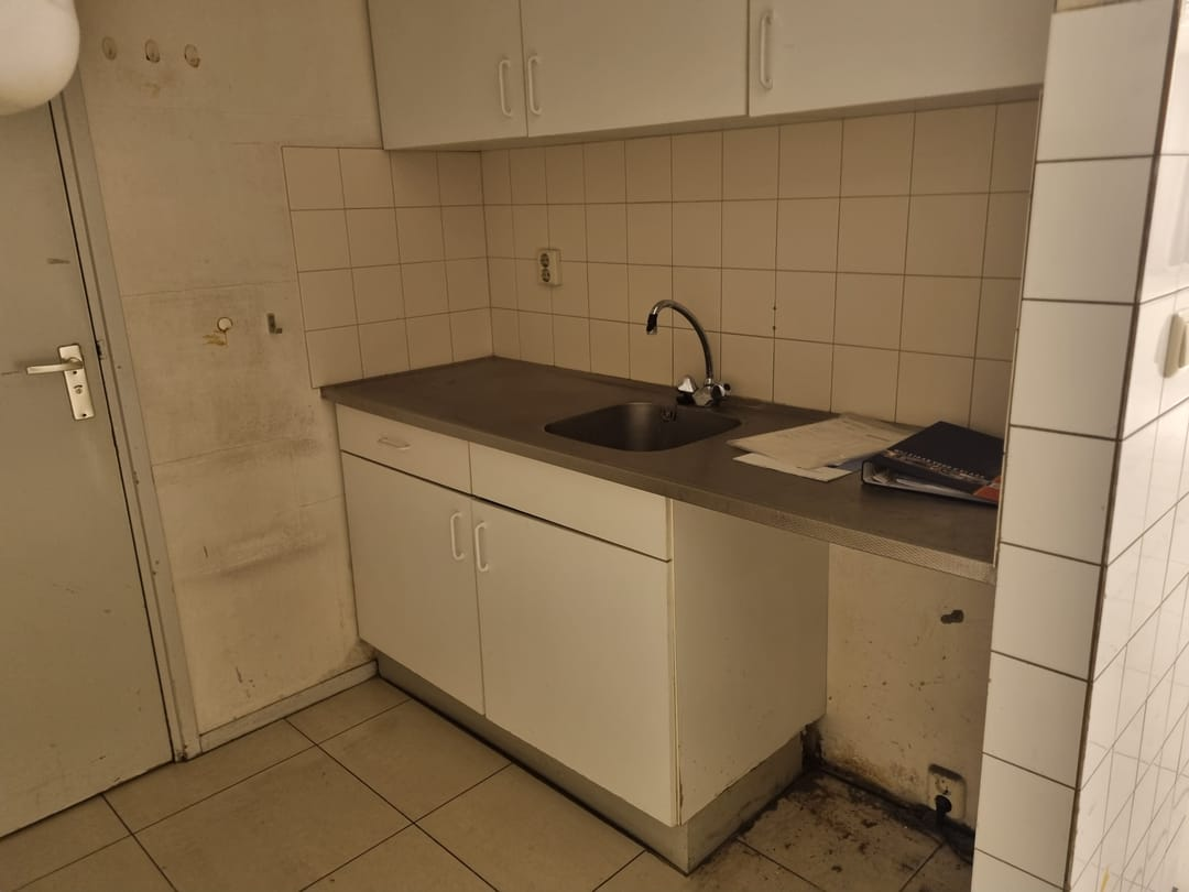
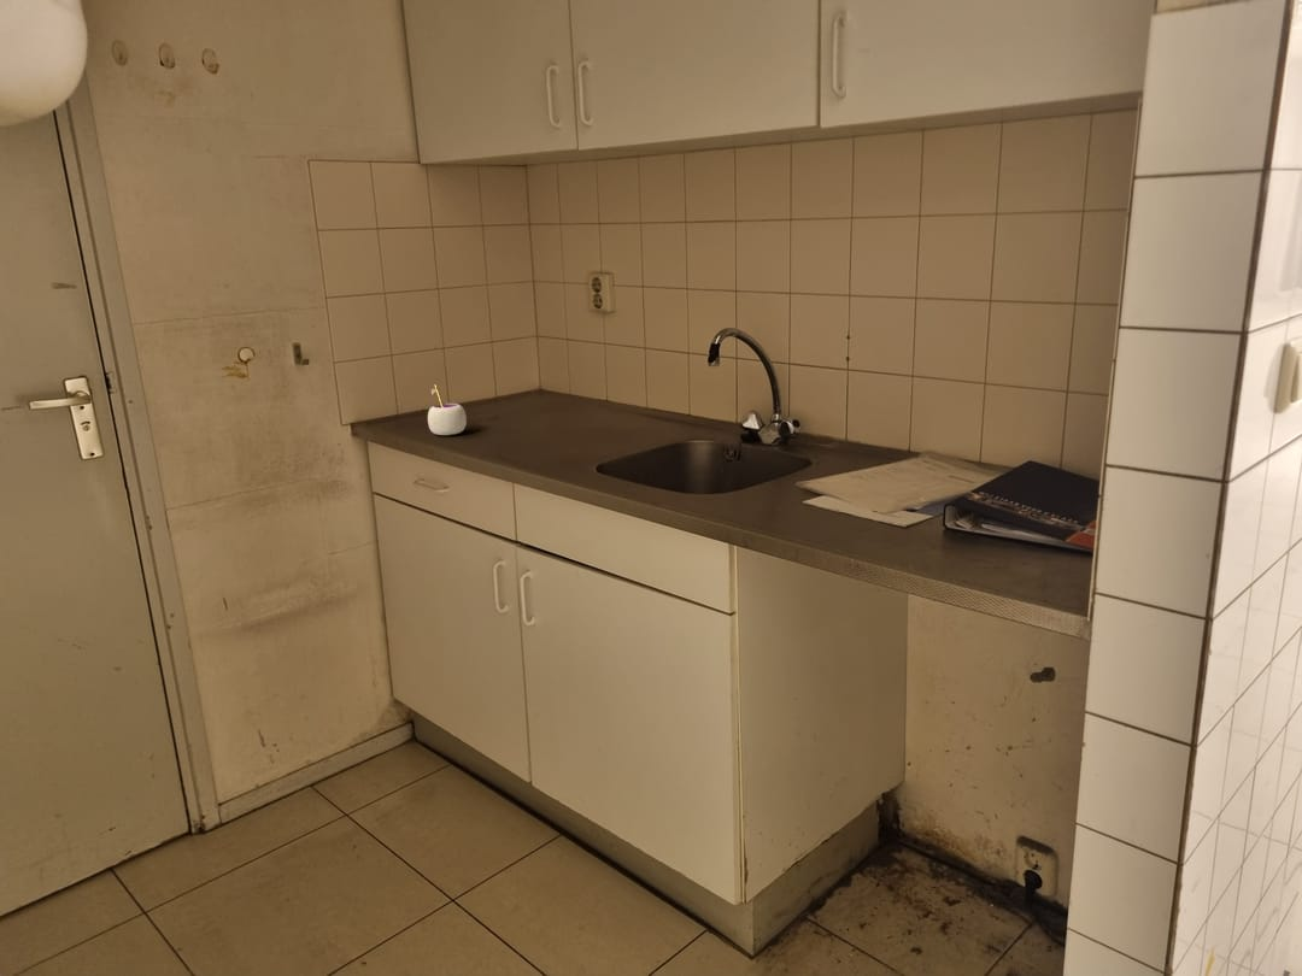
+ mug (442, 408)
